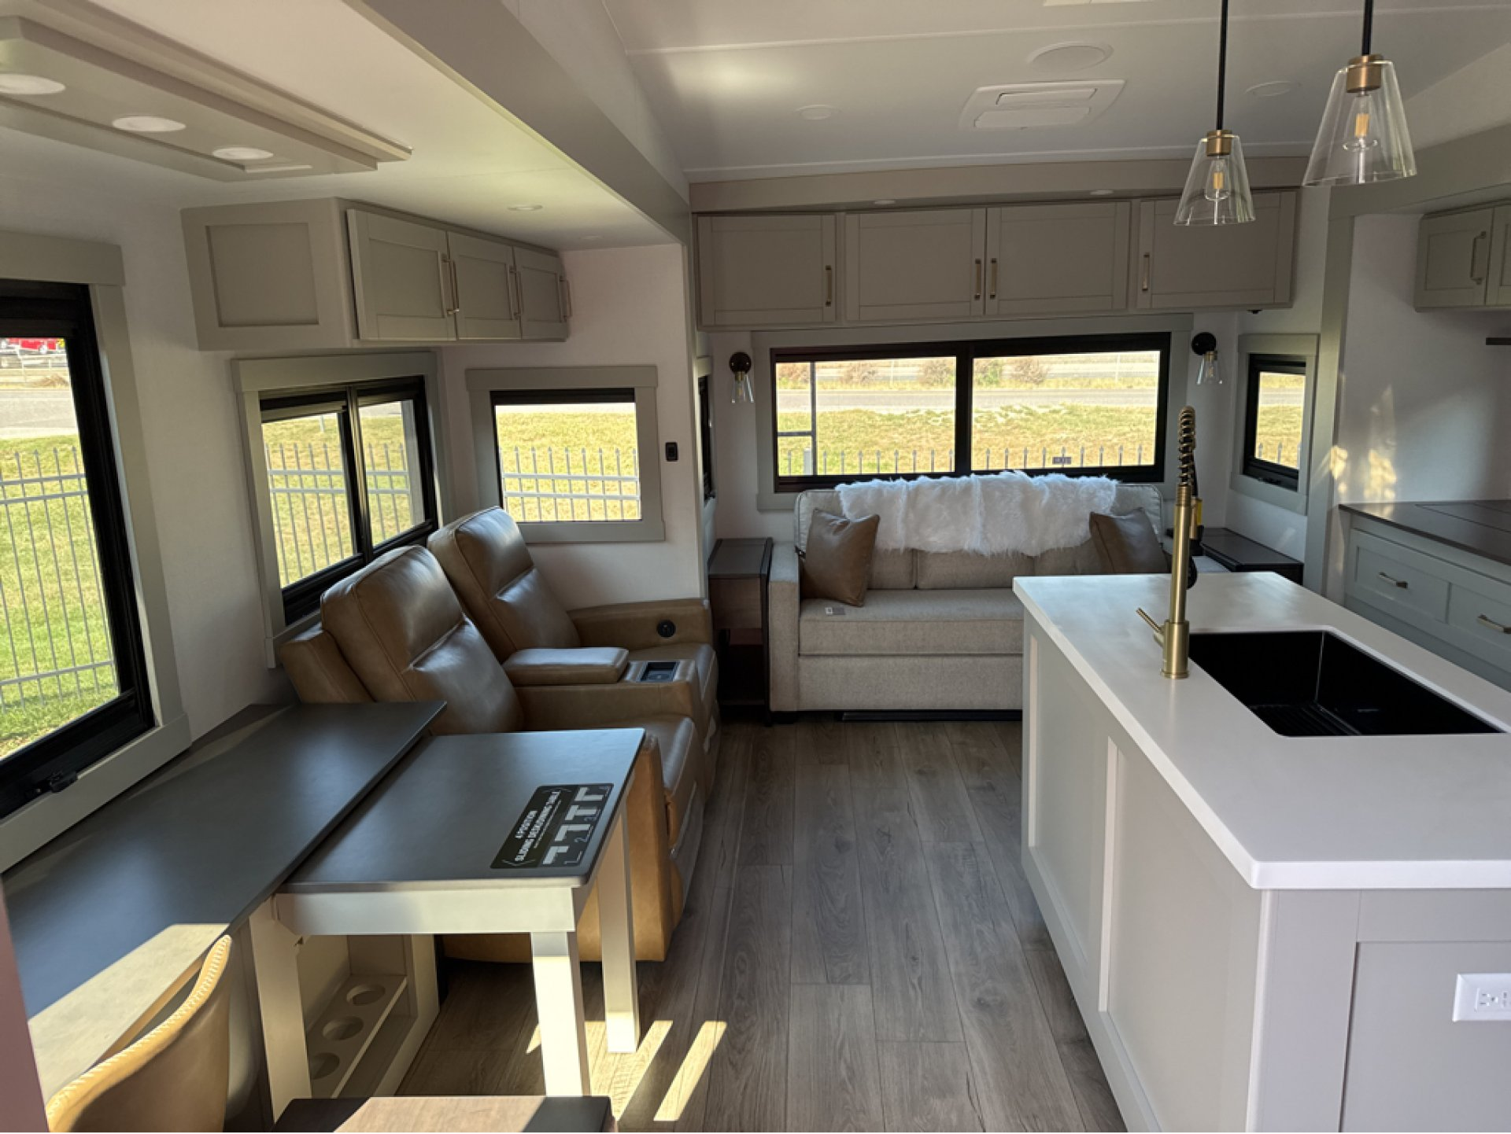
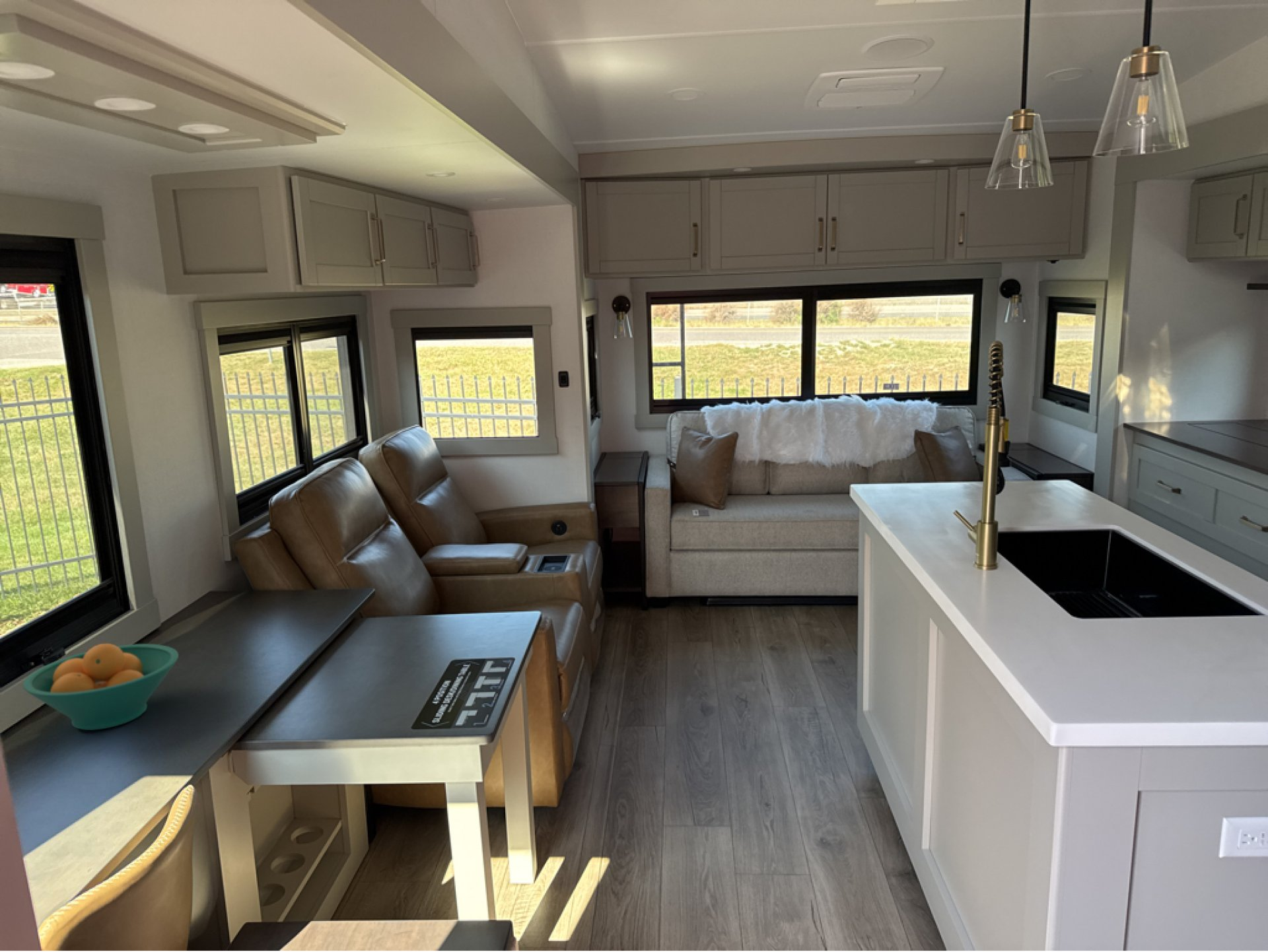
+ fruit bowl (105, 681)
